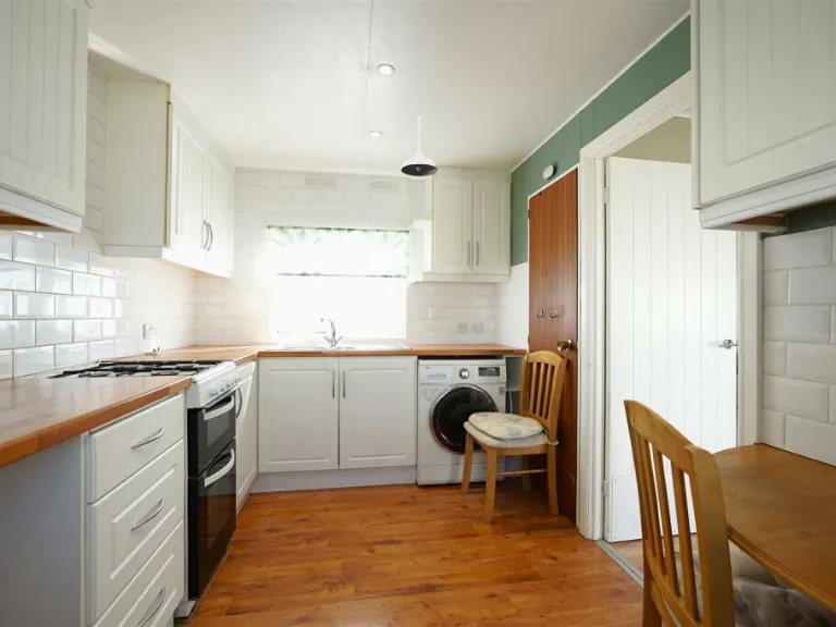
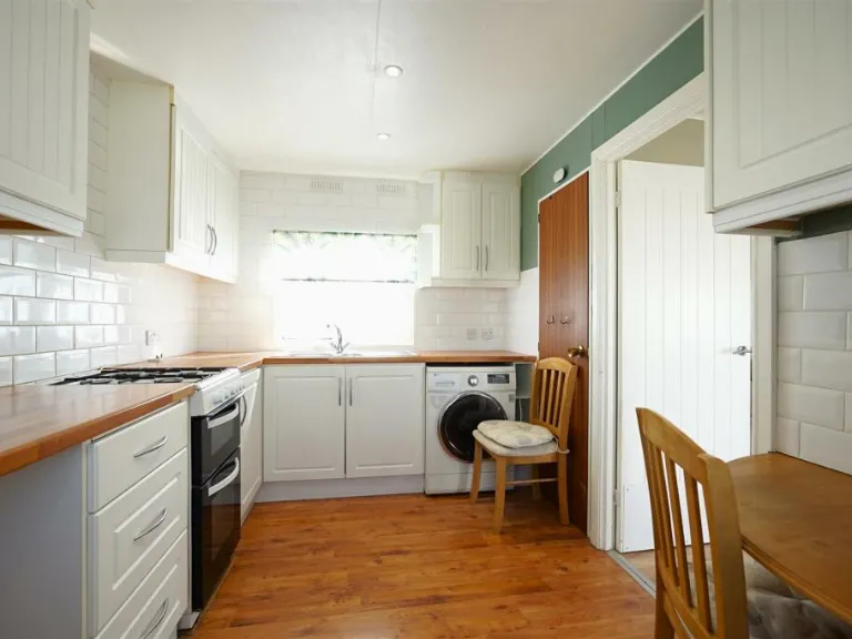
- pendant light (419, 144)
